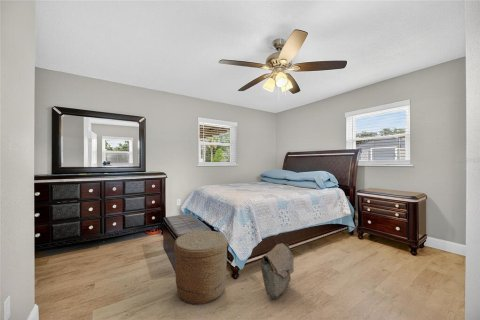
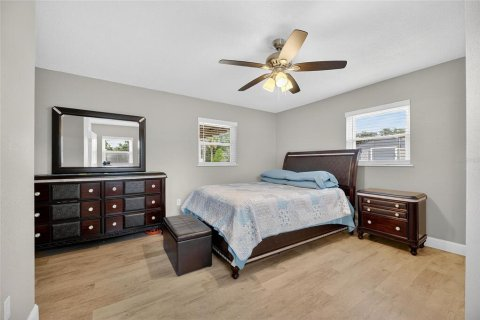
- bag (278, 270)
- basket (201, 263)
